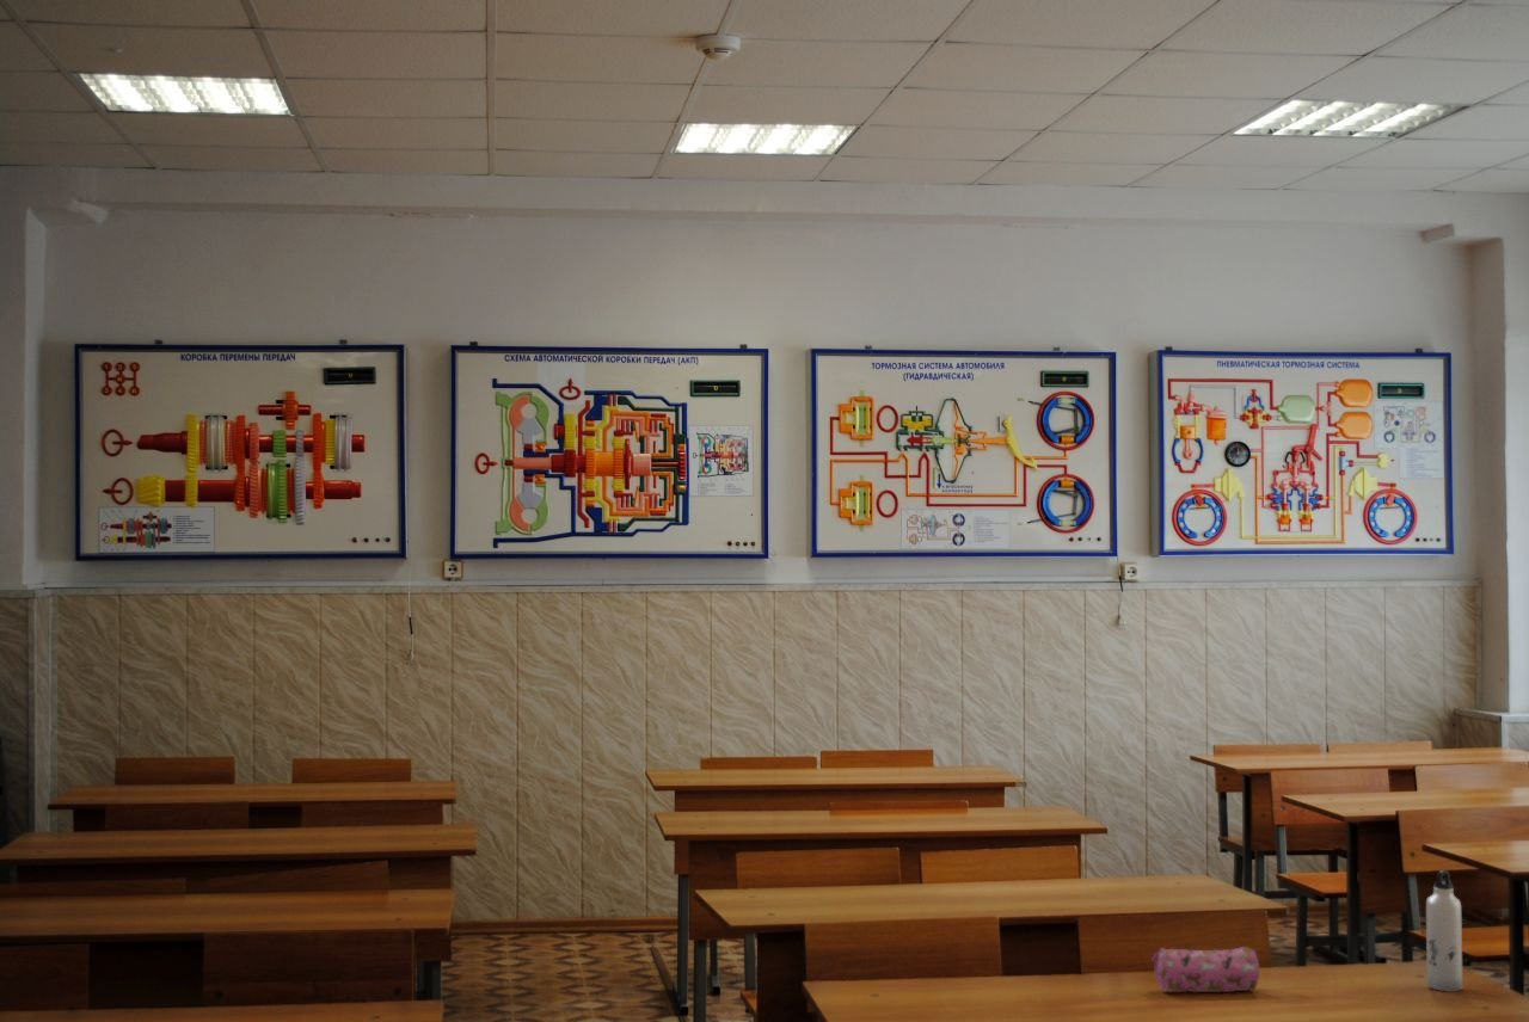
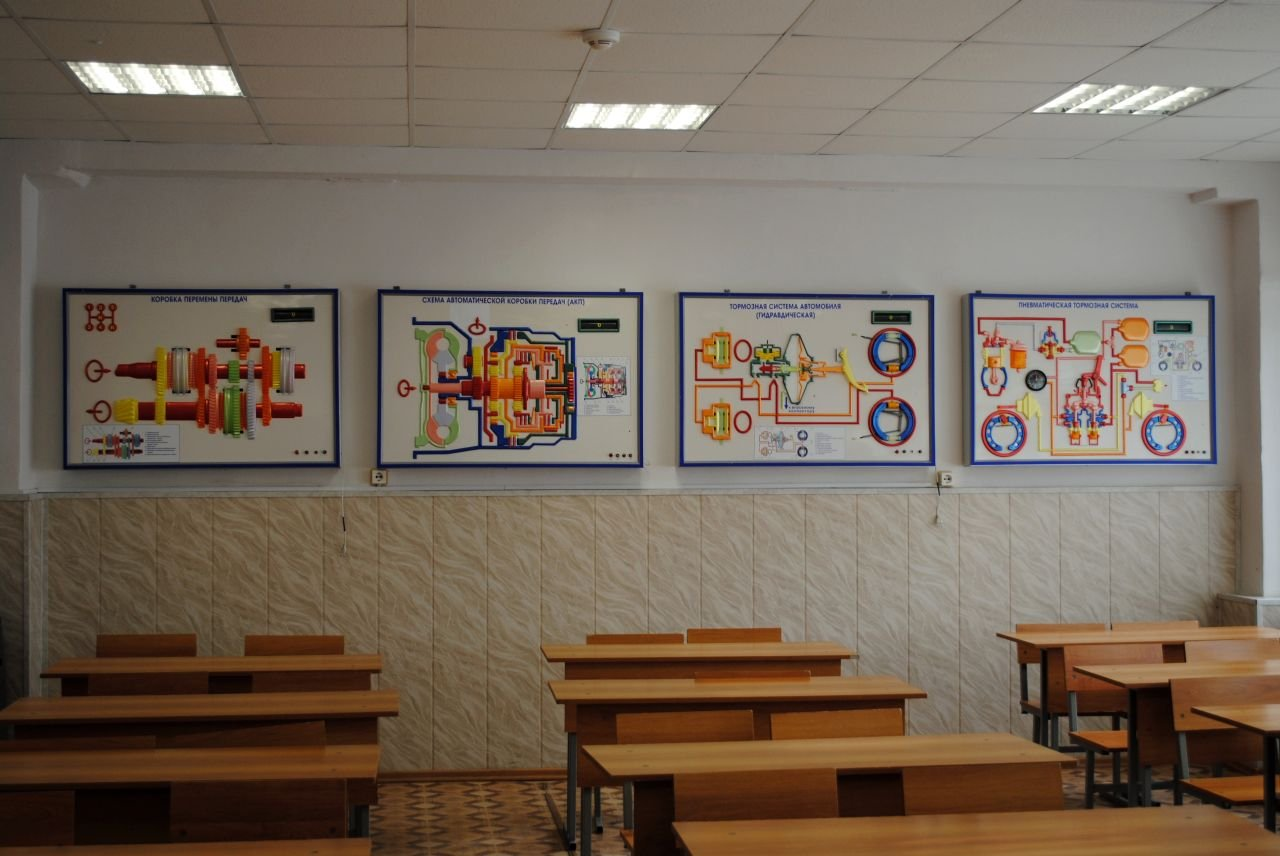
- pencil case (1205, 968)
- water bottle (1443, 929)
